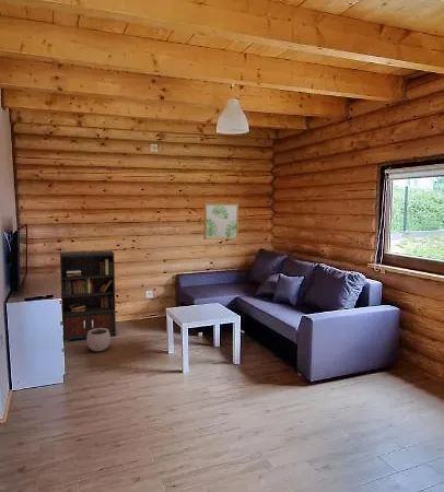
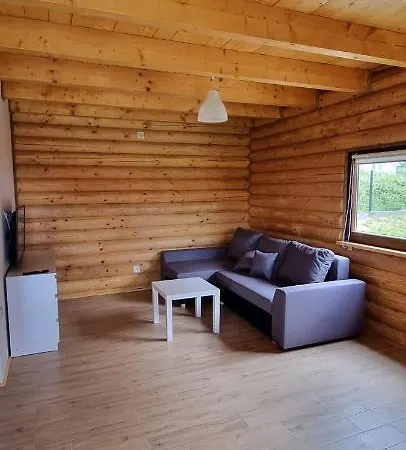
- bookcase (95, 292)
- plant pot (98, 336)
- wall art (221, 221)
